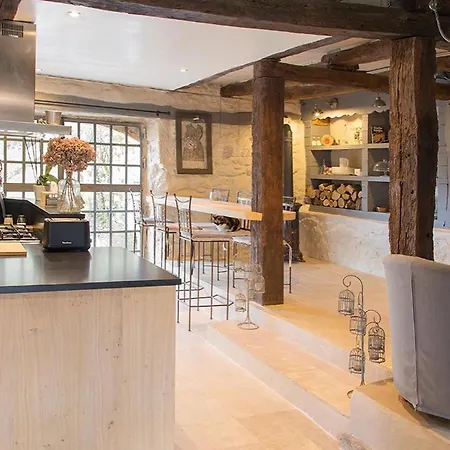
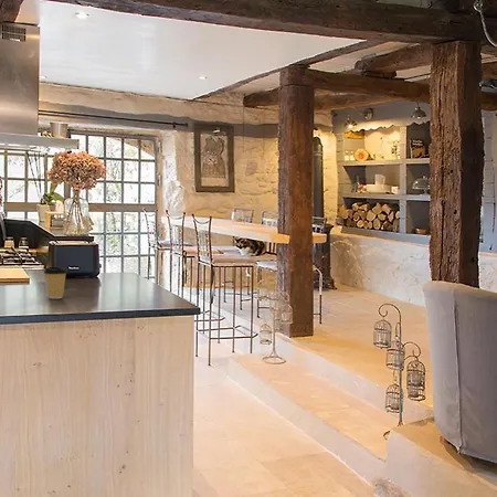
+ coffee cup (55, 283)
